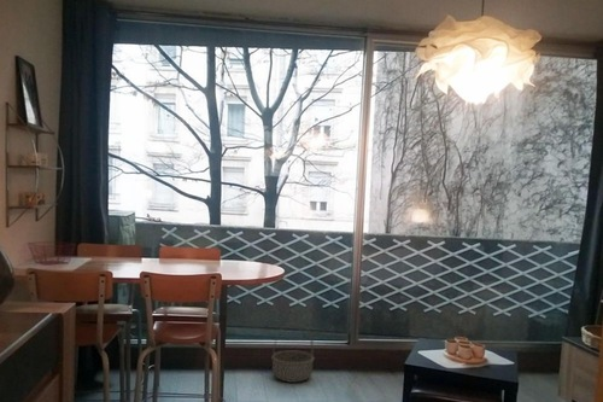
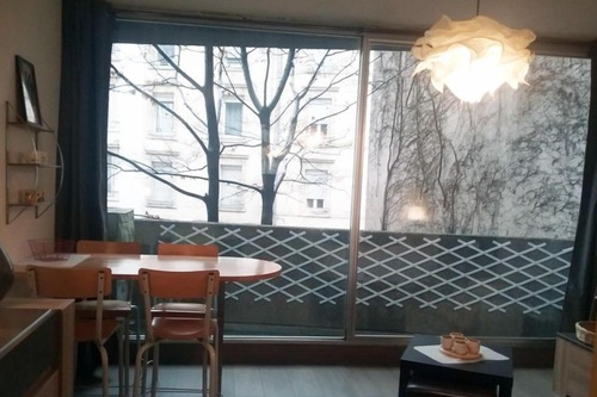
- basket (293, 350)
